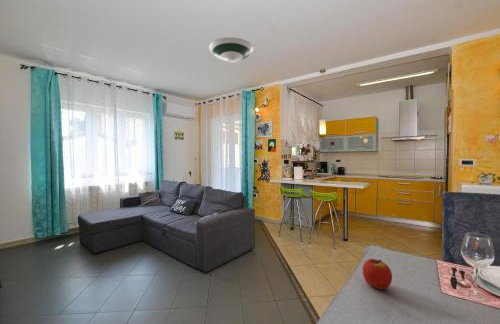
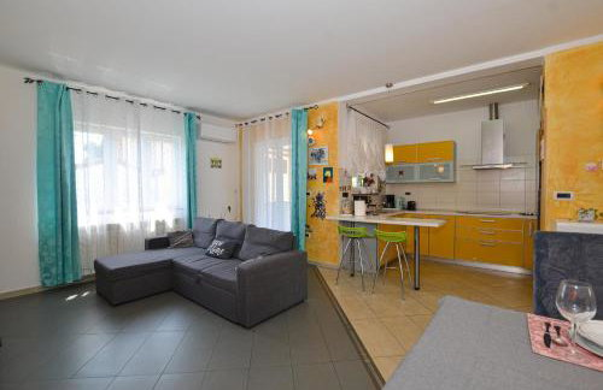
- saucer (231, 54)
- apple (376, 271)
